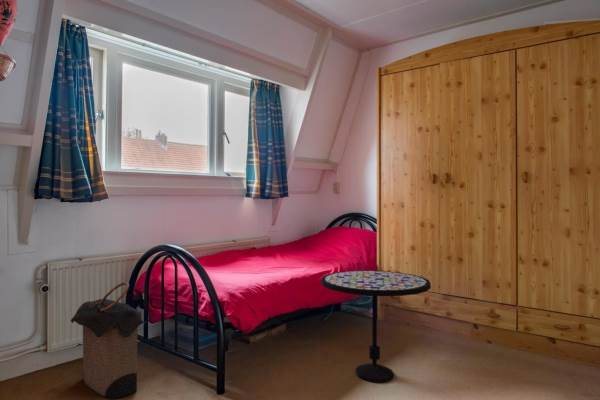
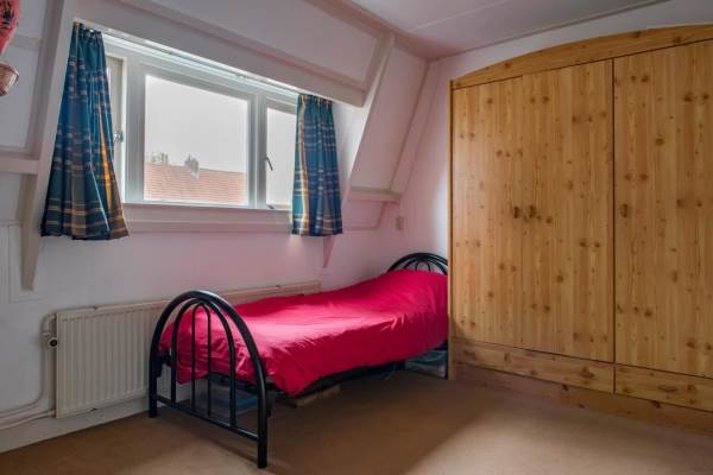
- laundry hamper (106, 333)
- side table (374, 326)
